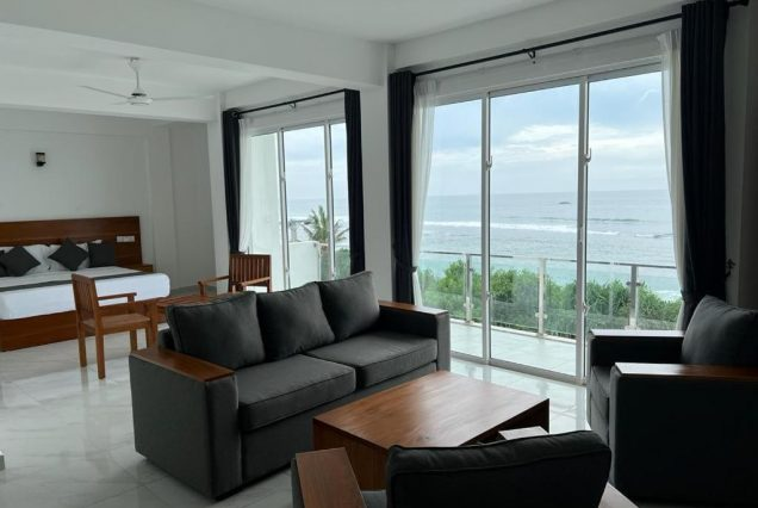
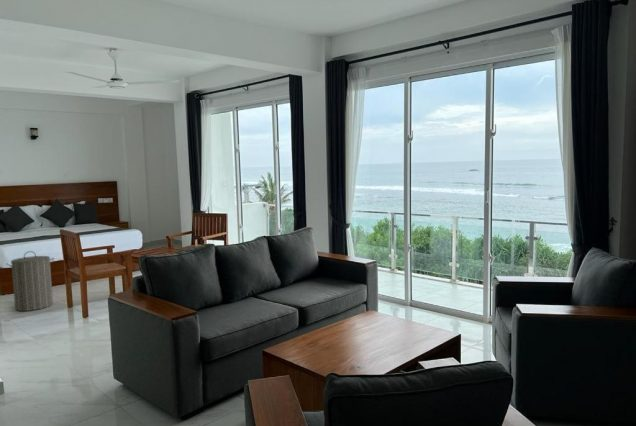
+ laundry hamper (32, 278)
